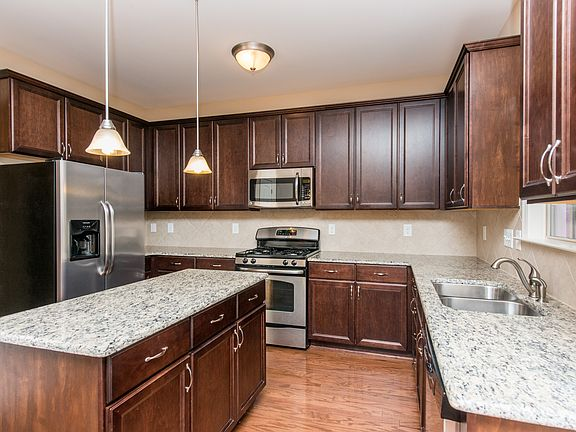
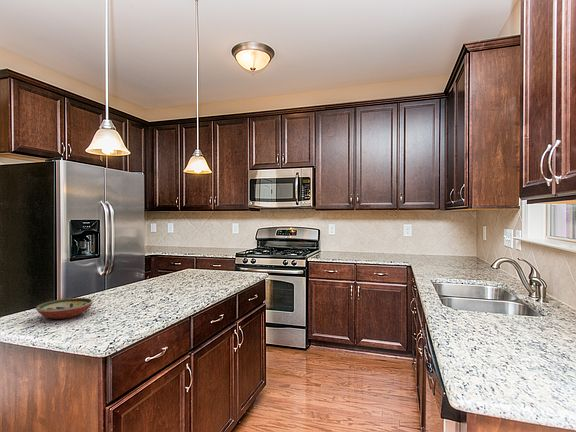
+ decorative bowl (65, 309)
